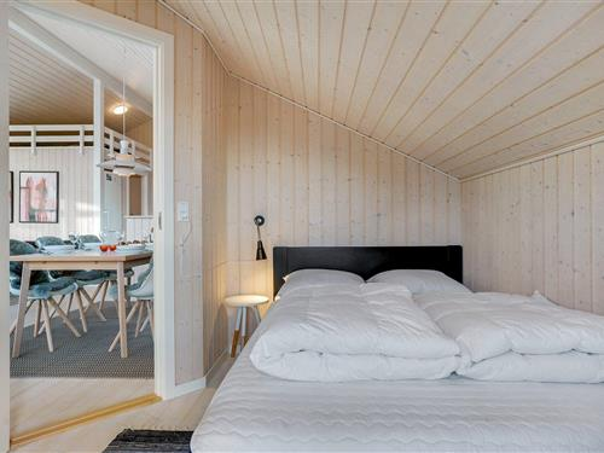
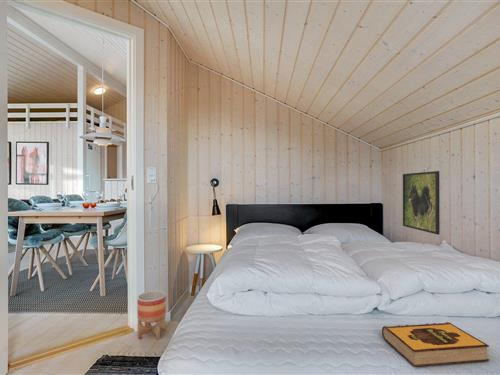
+ hardback book (431, 341)
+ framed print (419, 201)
+ planter (152, 314)
